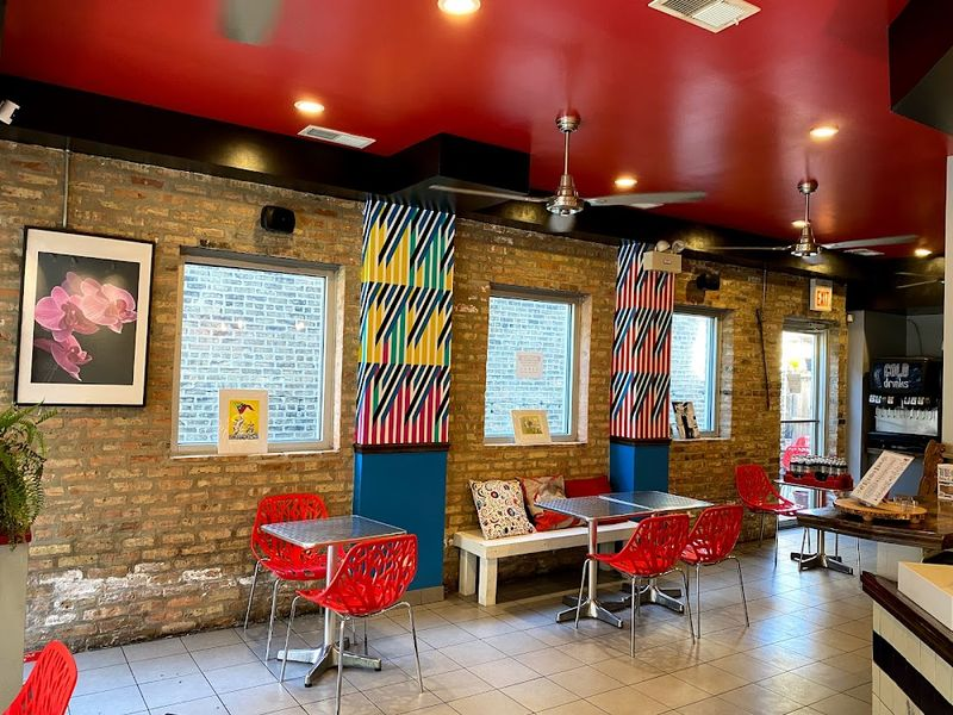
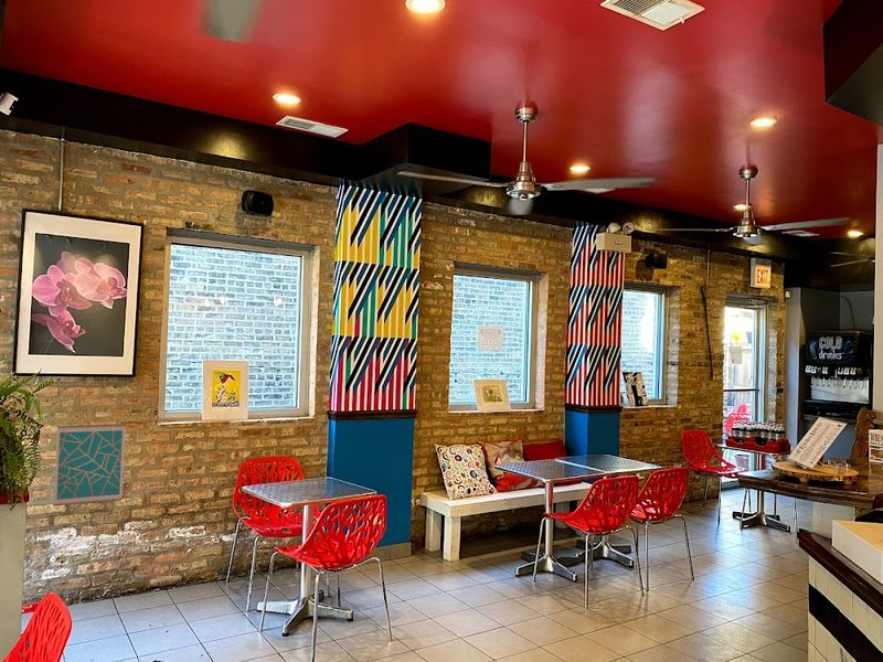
+ wall art (89, 463)
